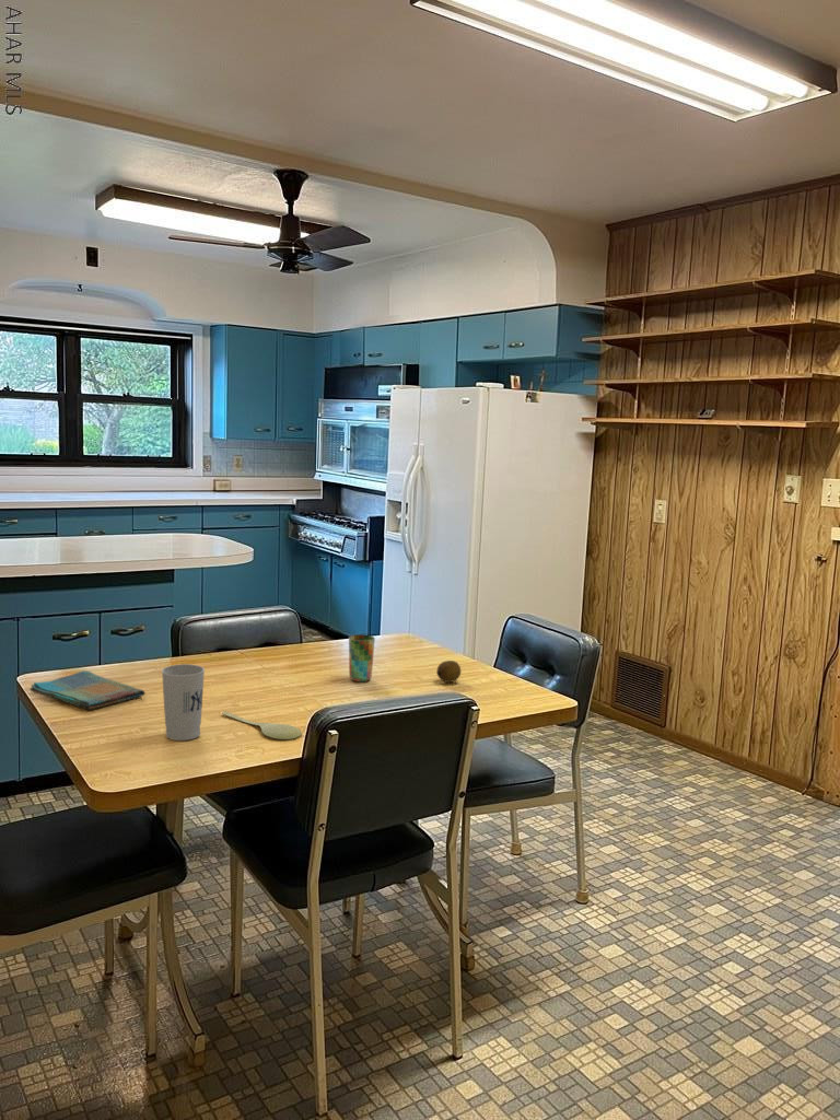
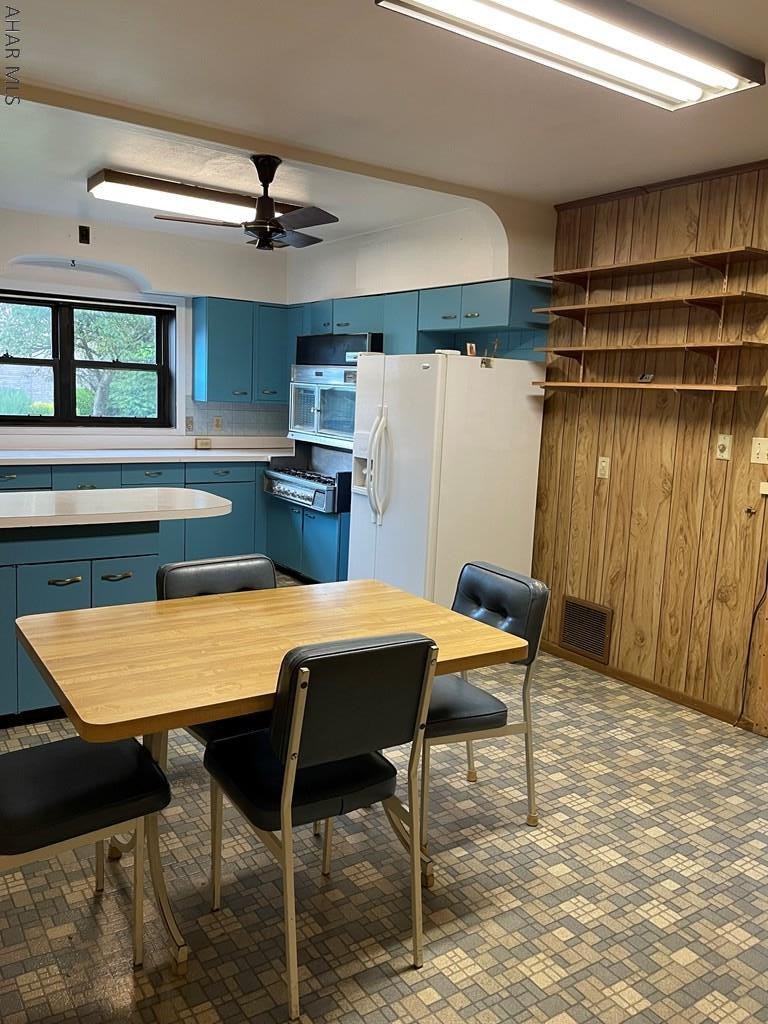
- cup (361, 658)
- spoon (258, 723)
- dish towel (88, 689)
- fruit (448, 670)
- cup (183, 702)
